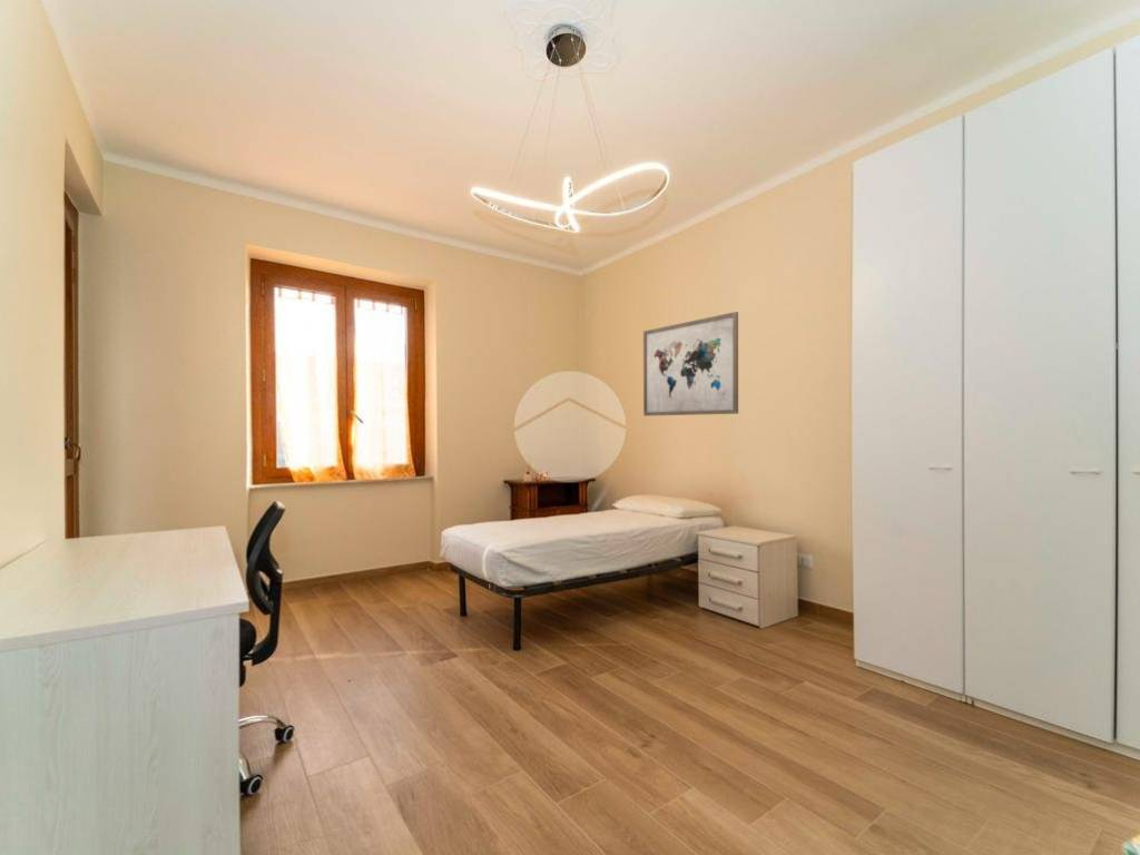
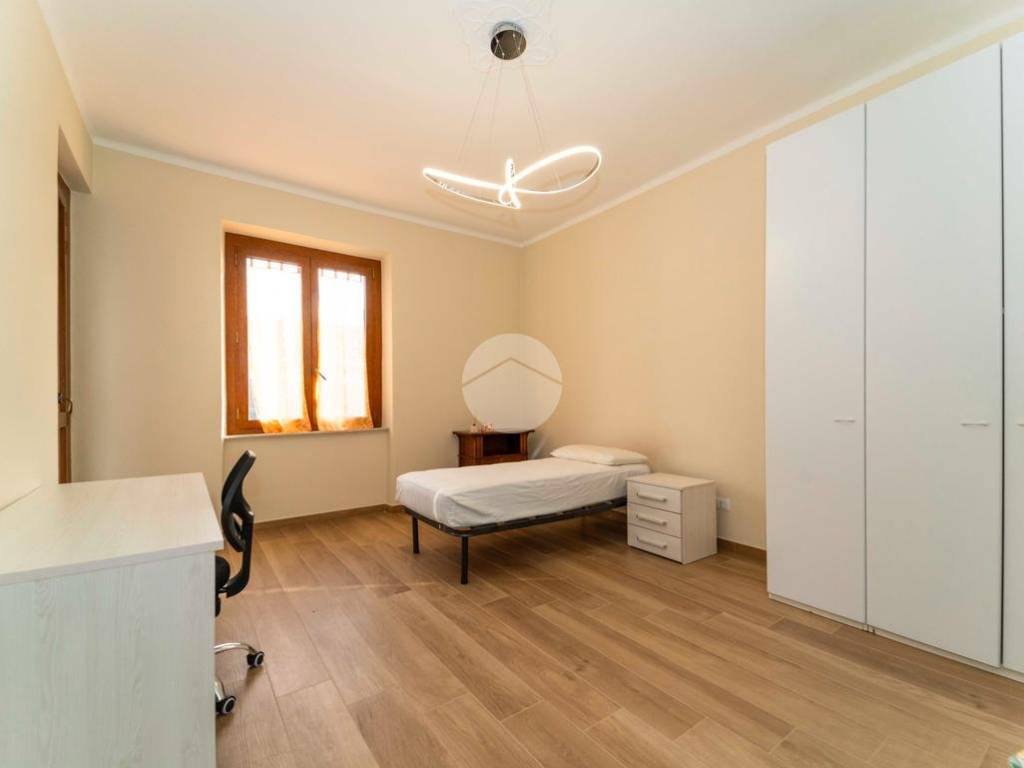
- wall art (686, 368)
